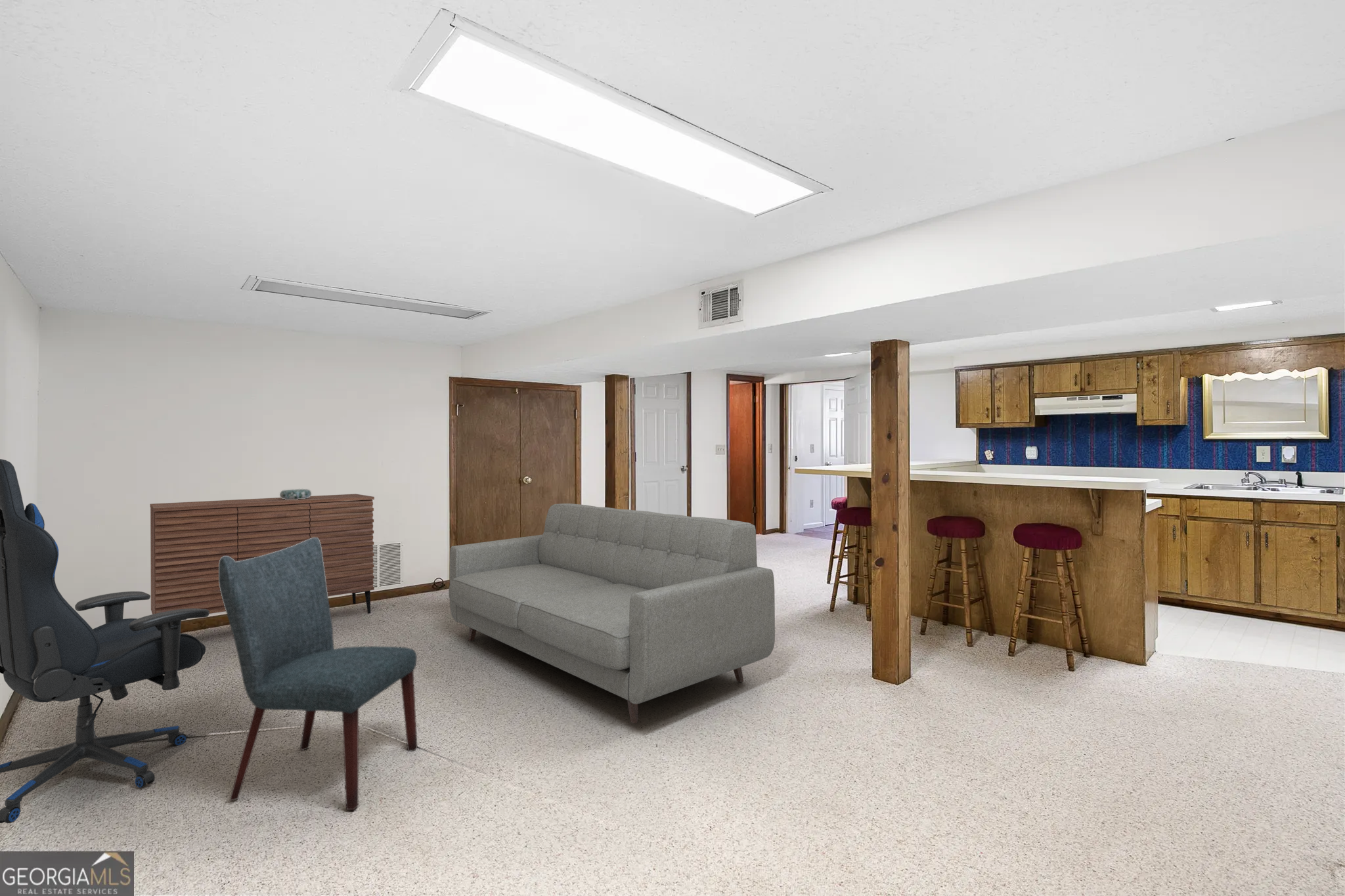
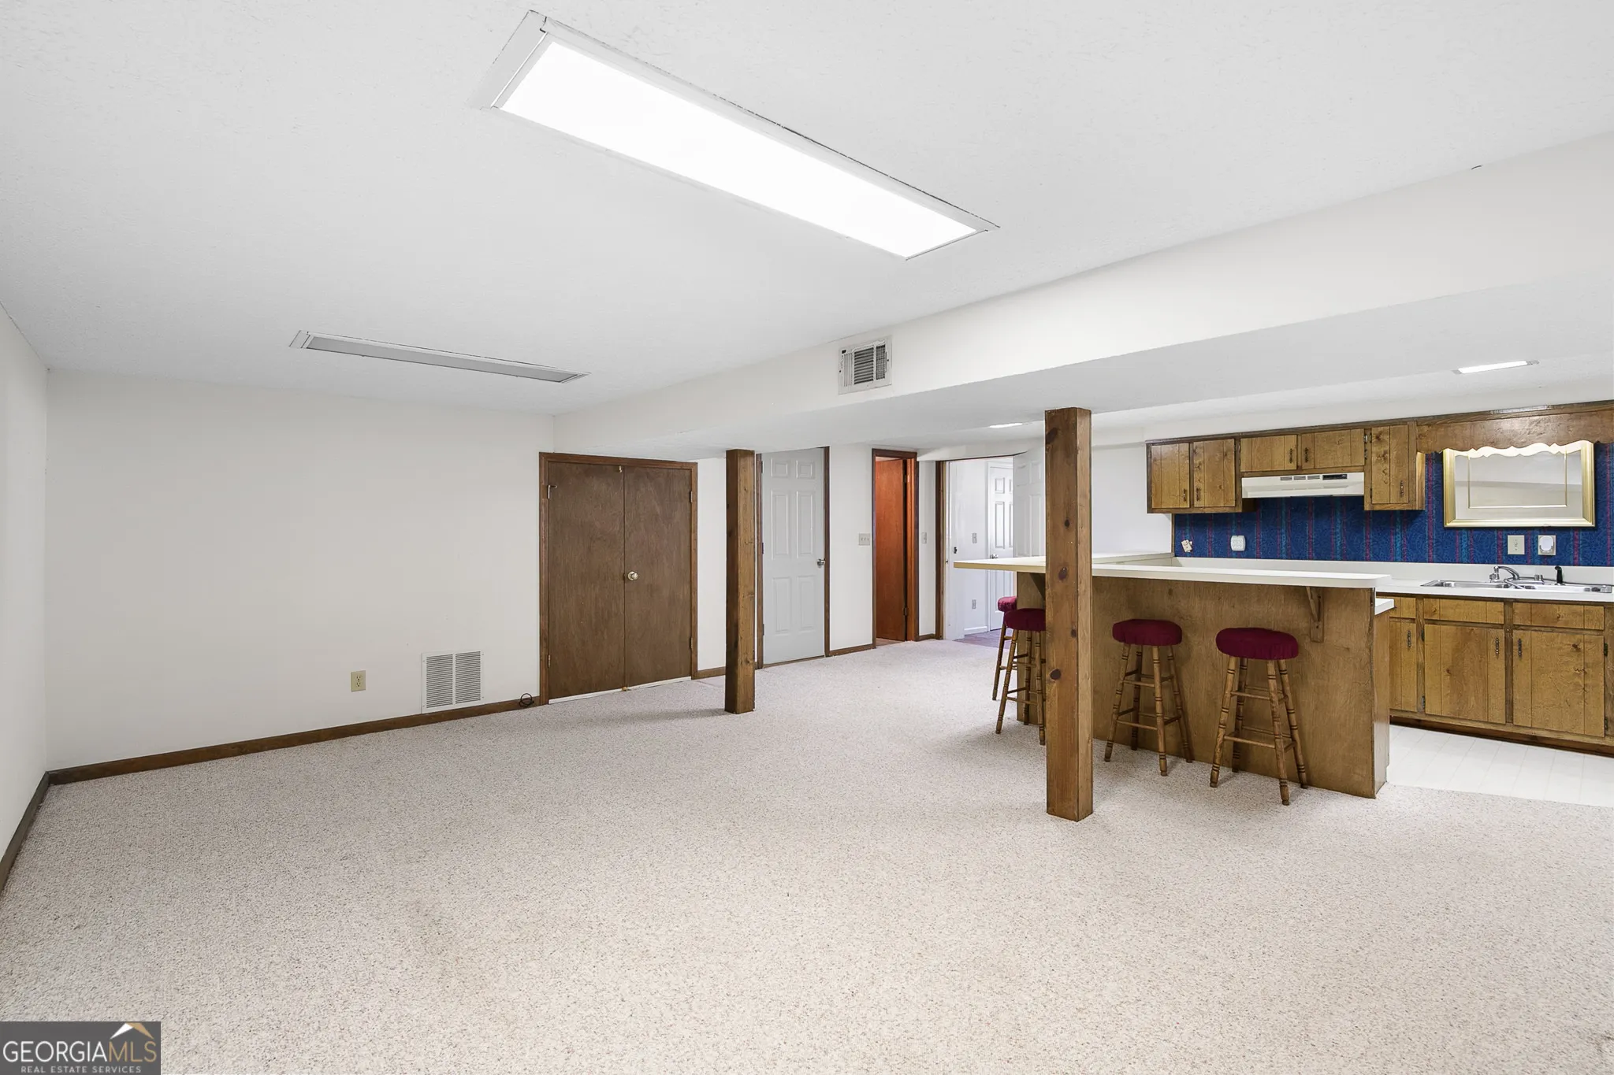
- chair (315, 660)
- sofa (589, 586)
- sideboard (266, 554)
- chair (95, 607)
- decorative bowl (296, 494)
